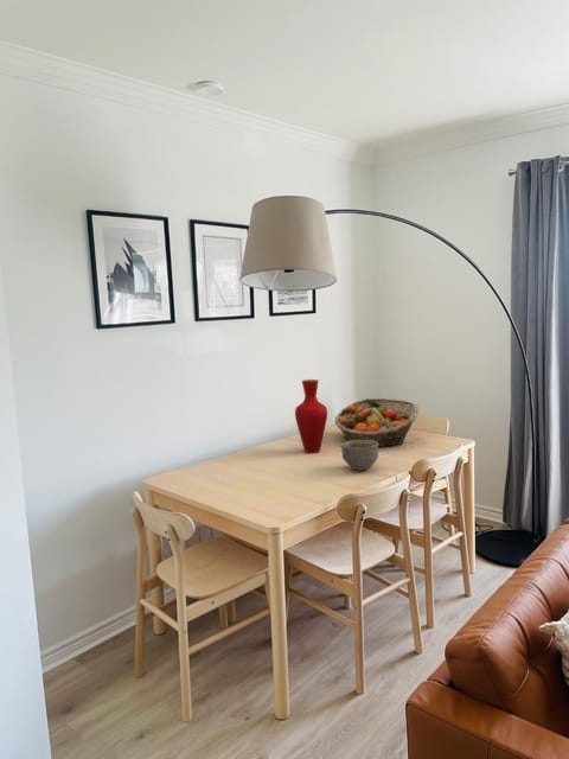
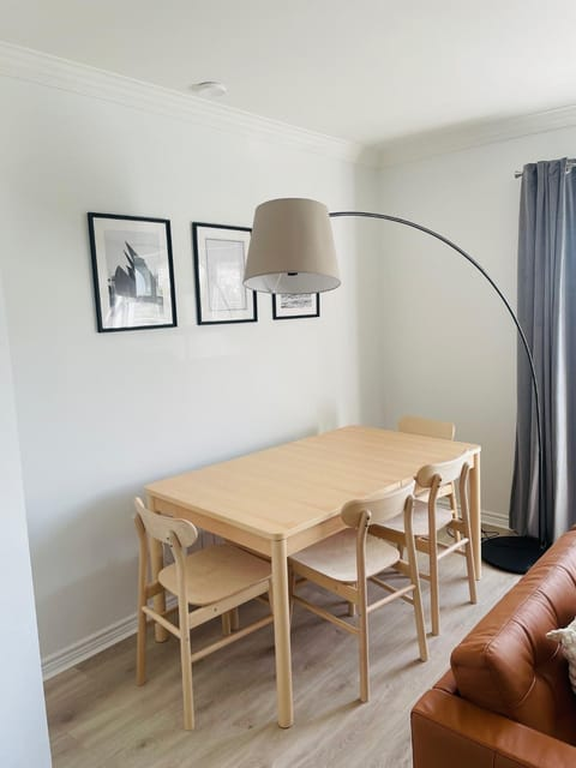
- bowl (359, 455)
- fruit basket (376, 421)
- vase (311, 415)
